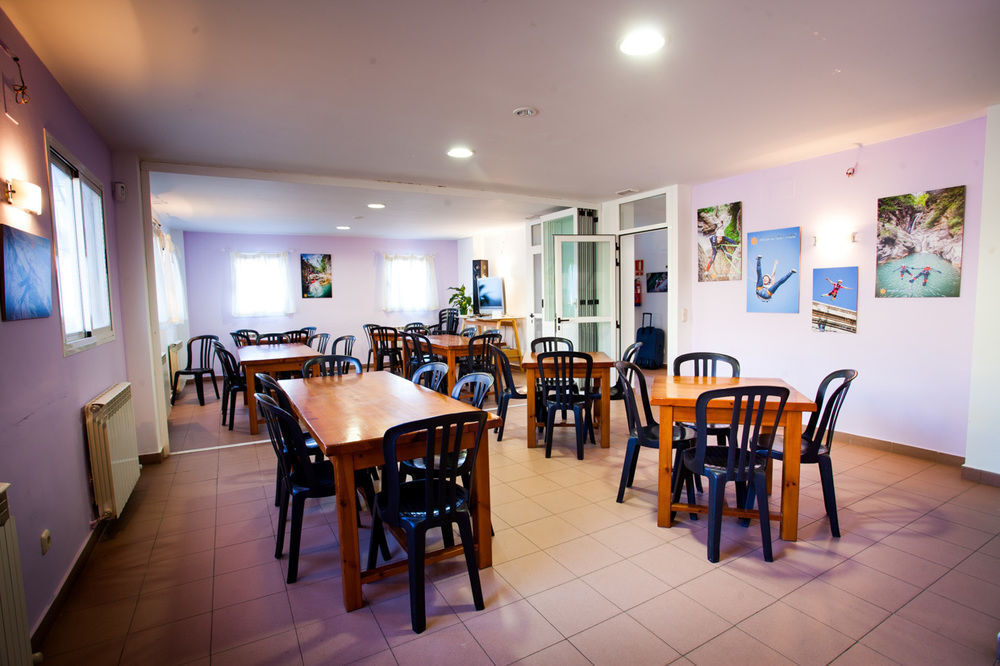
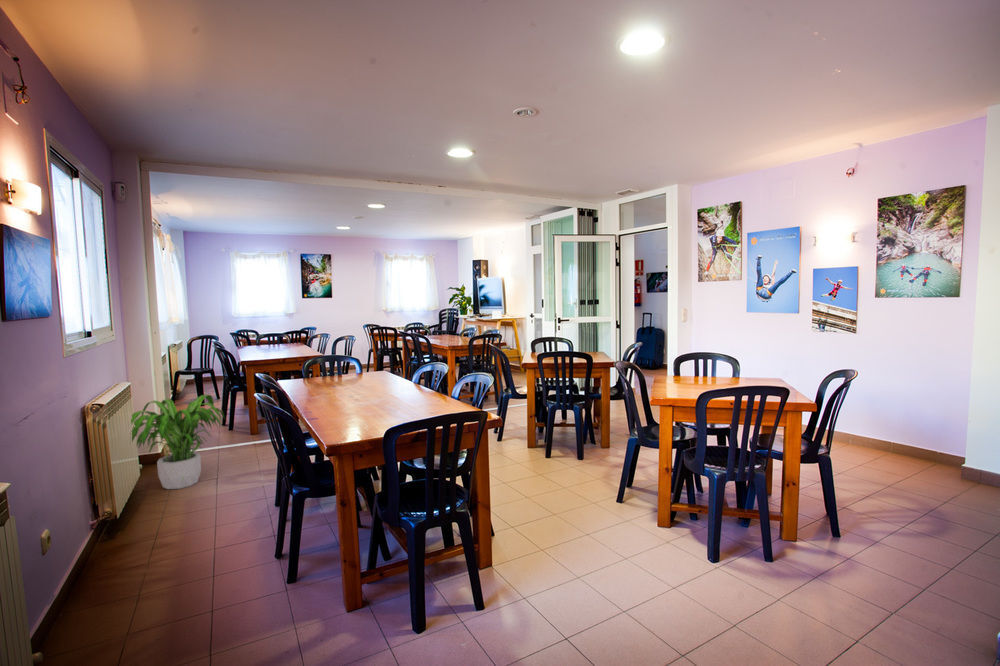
+ potted plant (179, 441)
